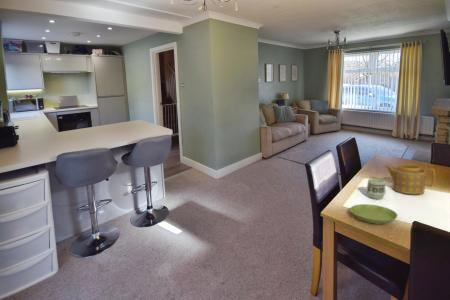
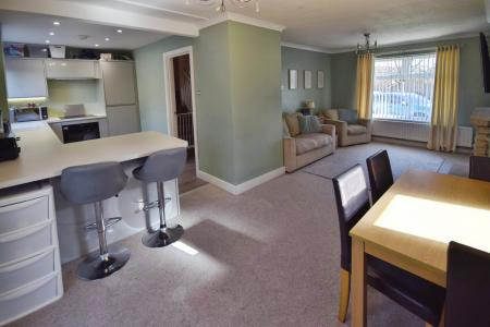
- saucer (372, 214)
- cup (376, 188)
- teapot (407, 178)
